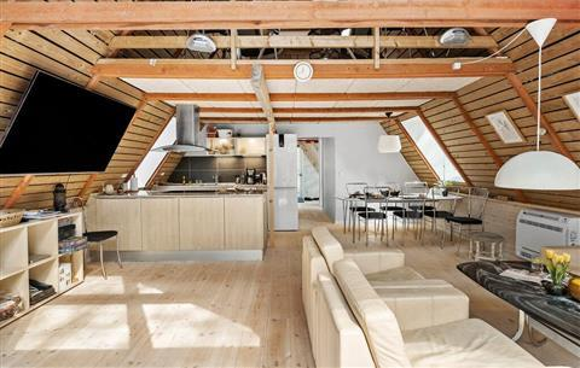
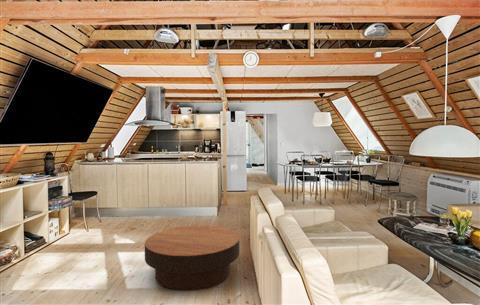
+ coffee table (193, 255)
